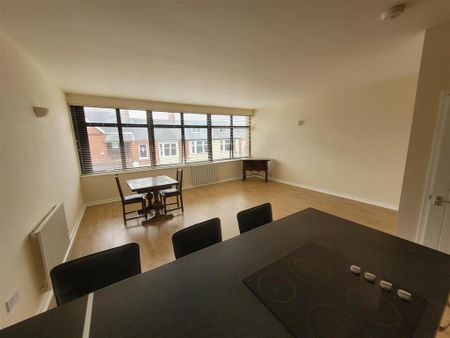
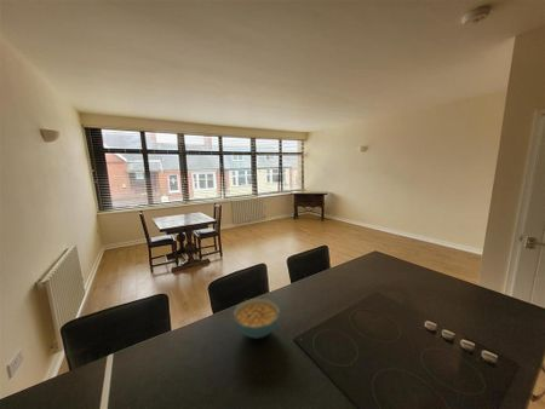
+ cereal bowl (257, 321)
